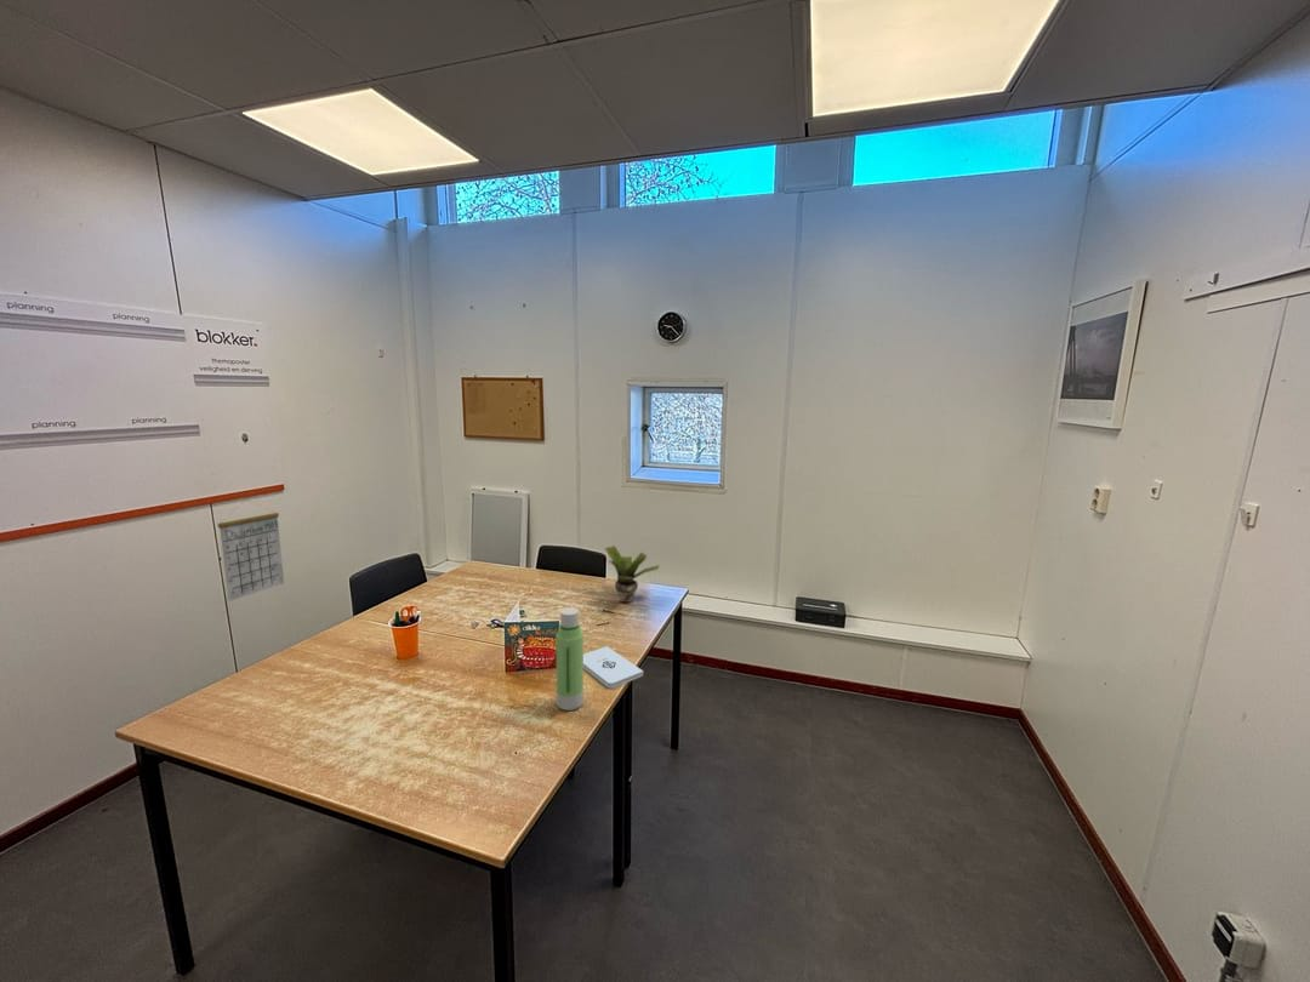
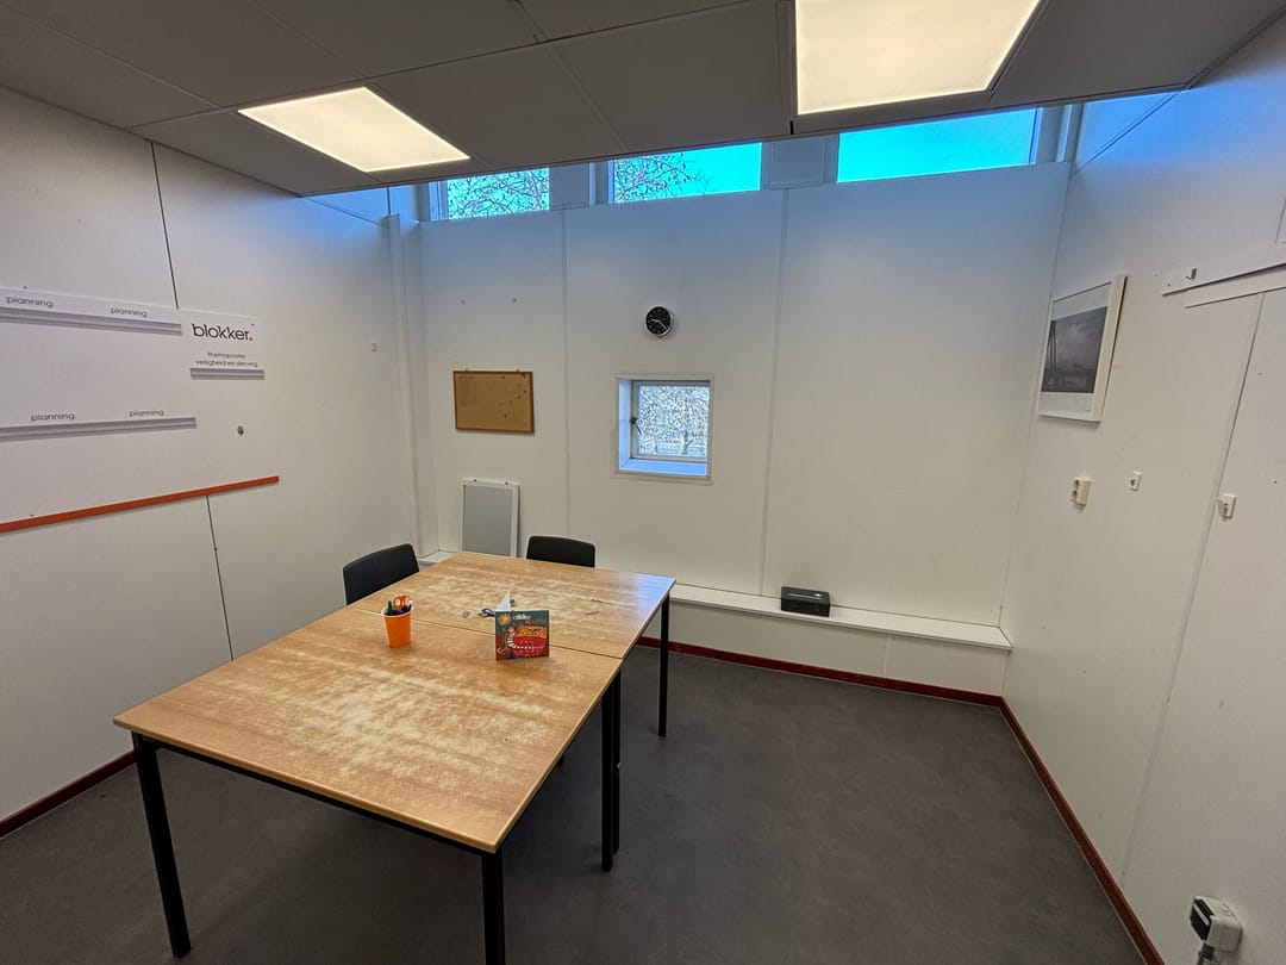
- calendar (252, 546)
- notepad (608, 666)
- potted plant (625, 576)
- water bottle (569, 657)
